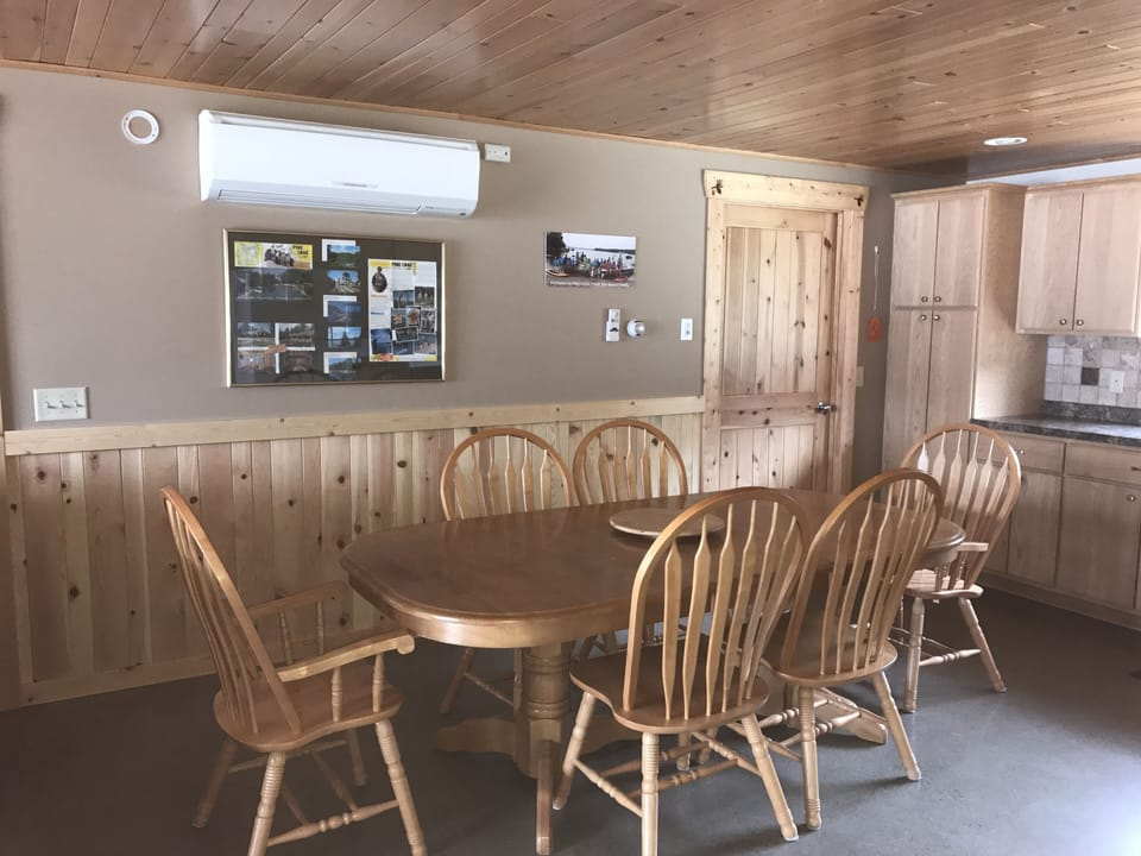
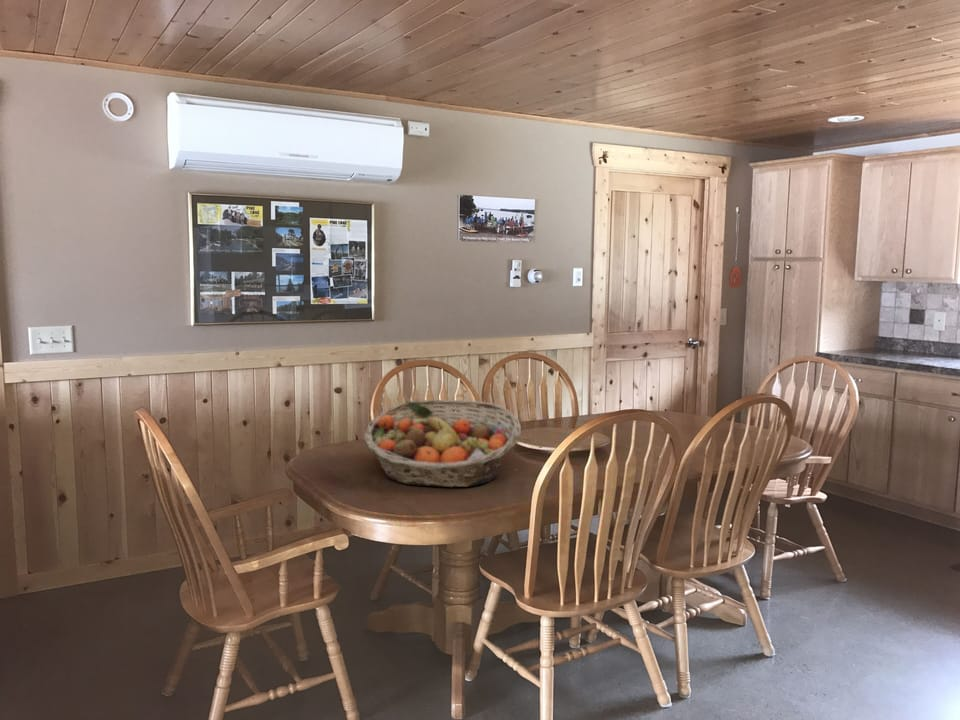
+ fruit basket (442, 441)
